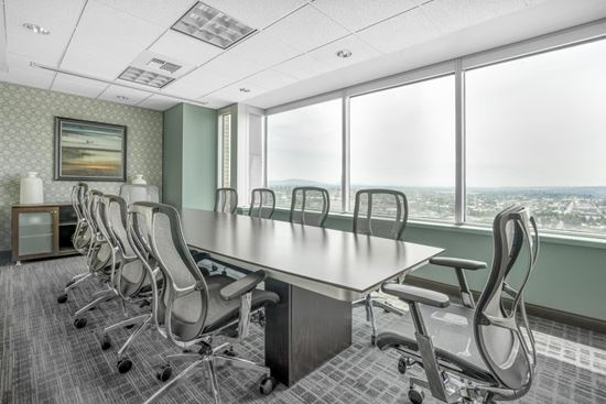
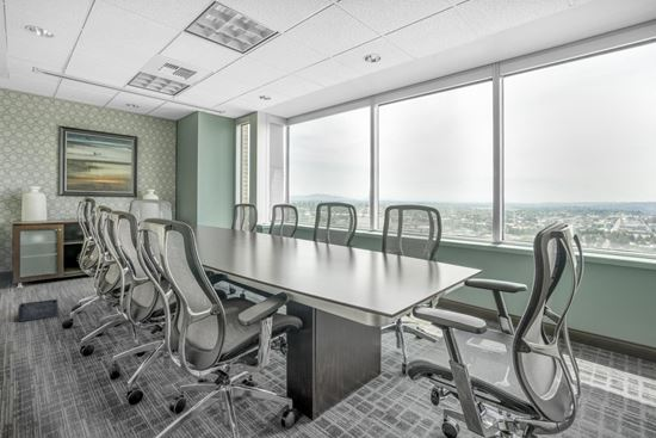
+ storage bin (38, 309)
